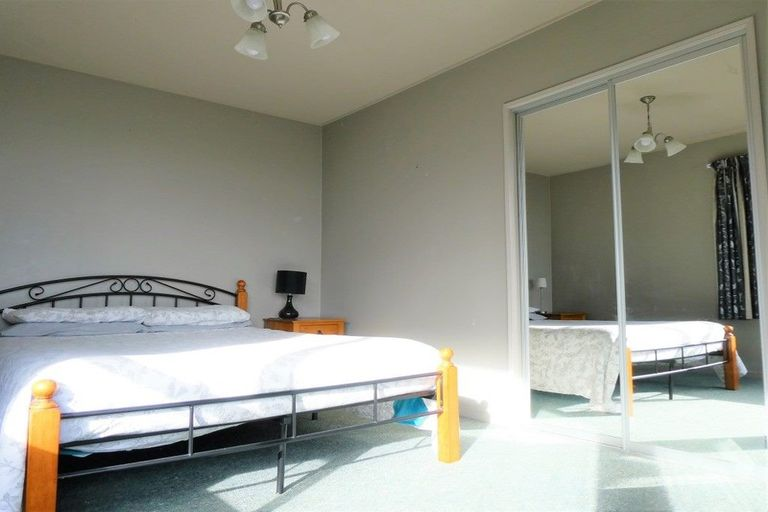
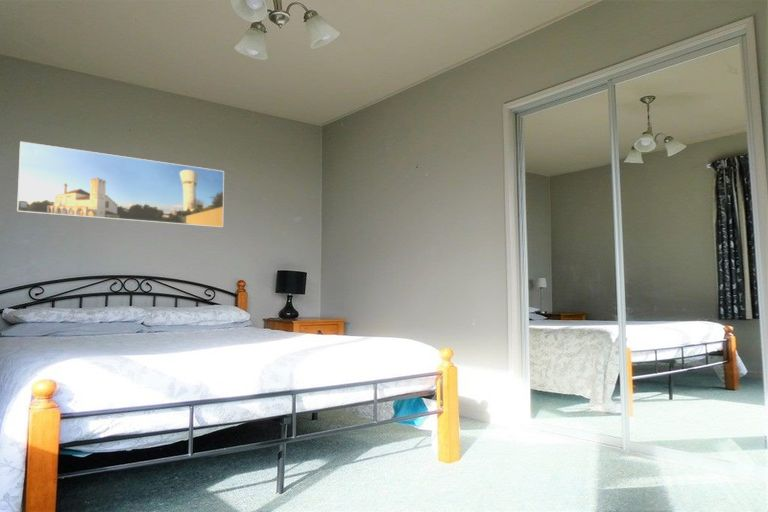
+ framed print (132, 189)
